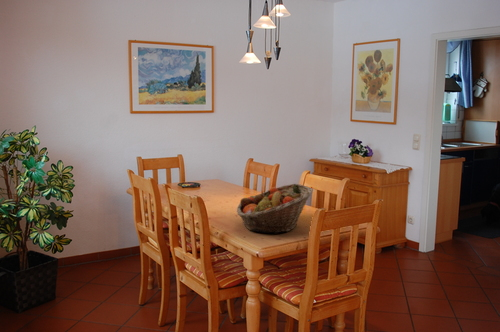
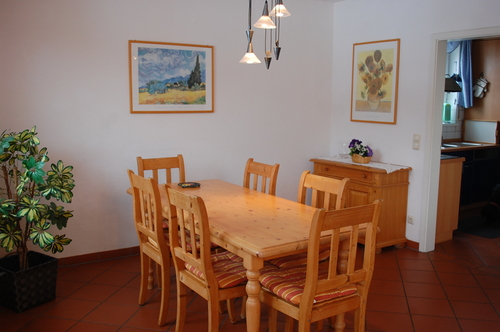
- fruit basket (273, 206)
